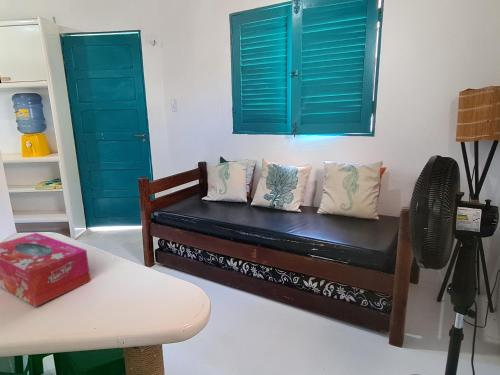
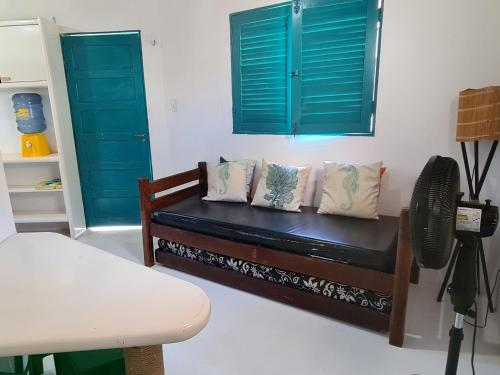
- tissue box (35, 264)
